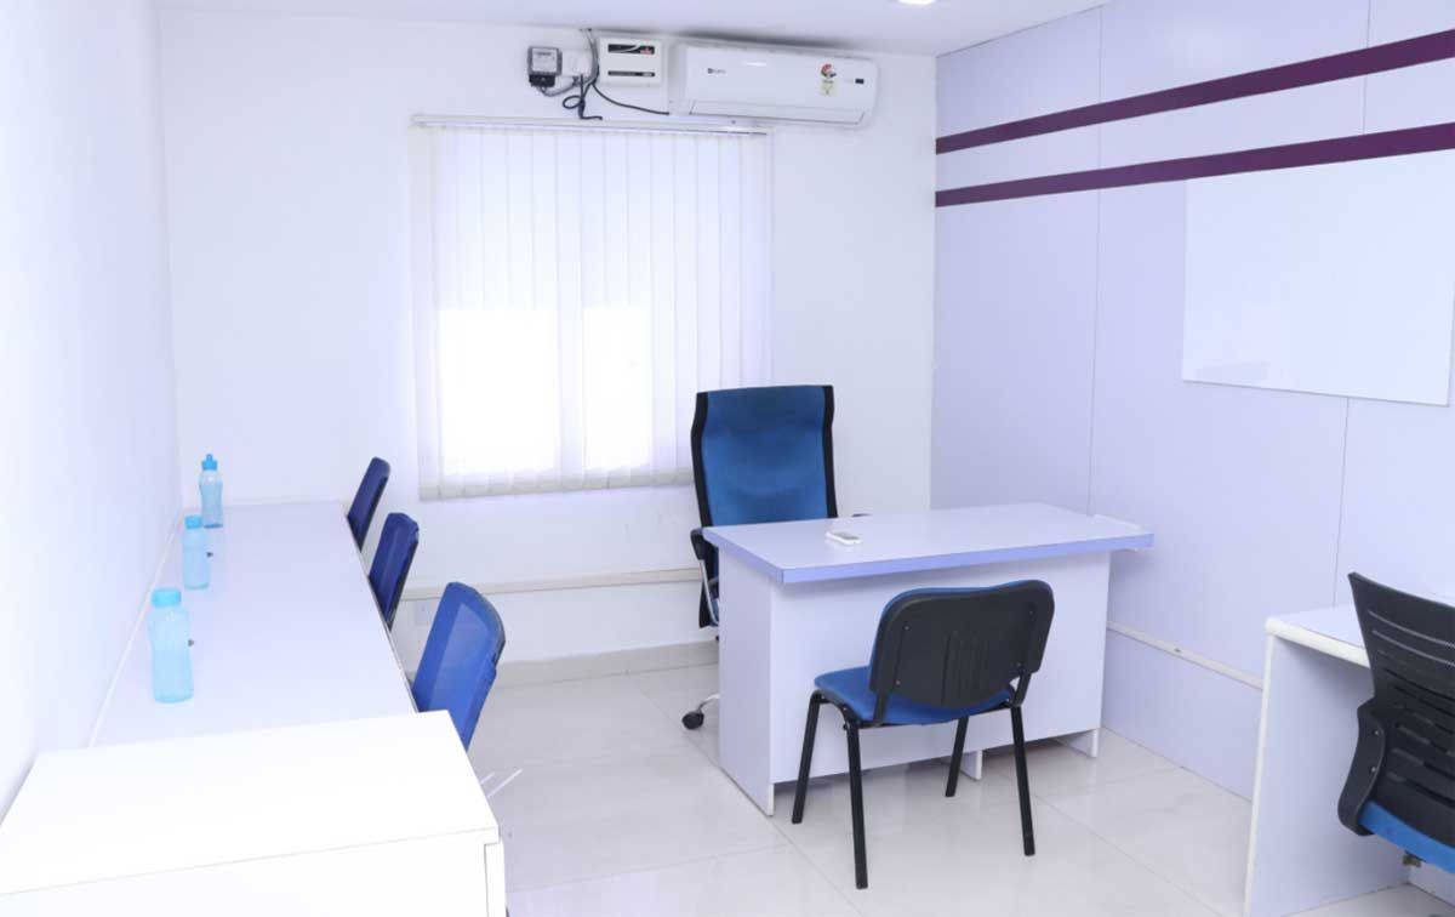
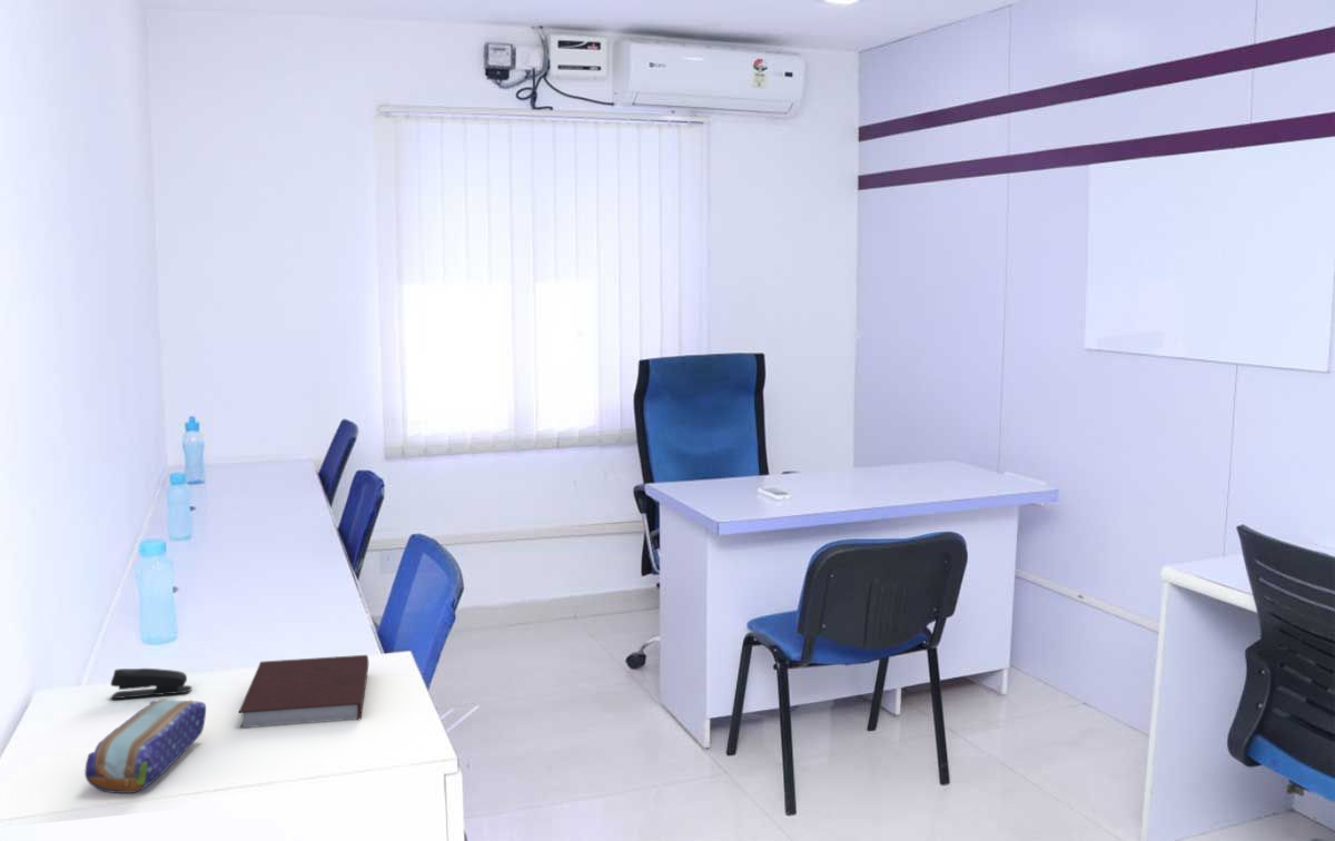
+ stapler (151, 680)
+ notebook (308, 690)
+ pencil case (148, 742)
